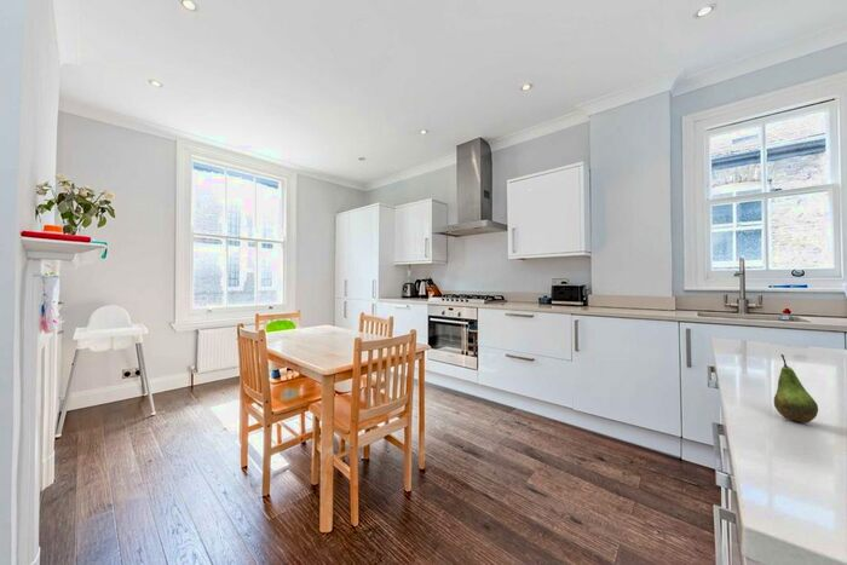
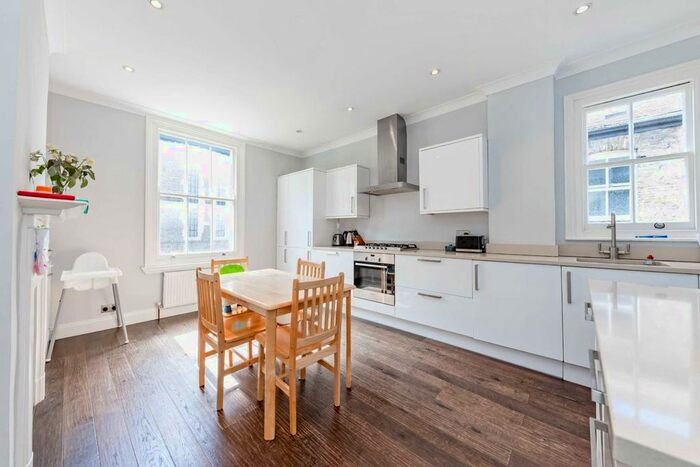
- fruit (795, 386)
